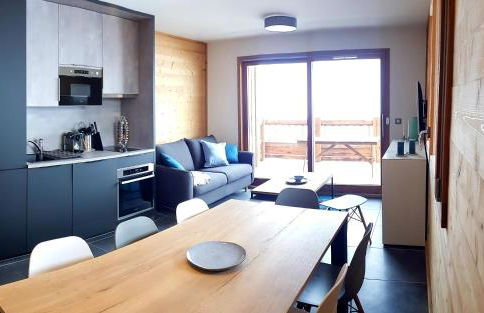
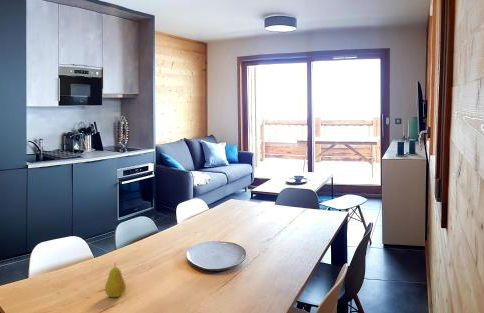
+ fruit (115, 279)
